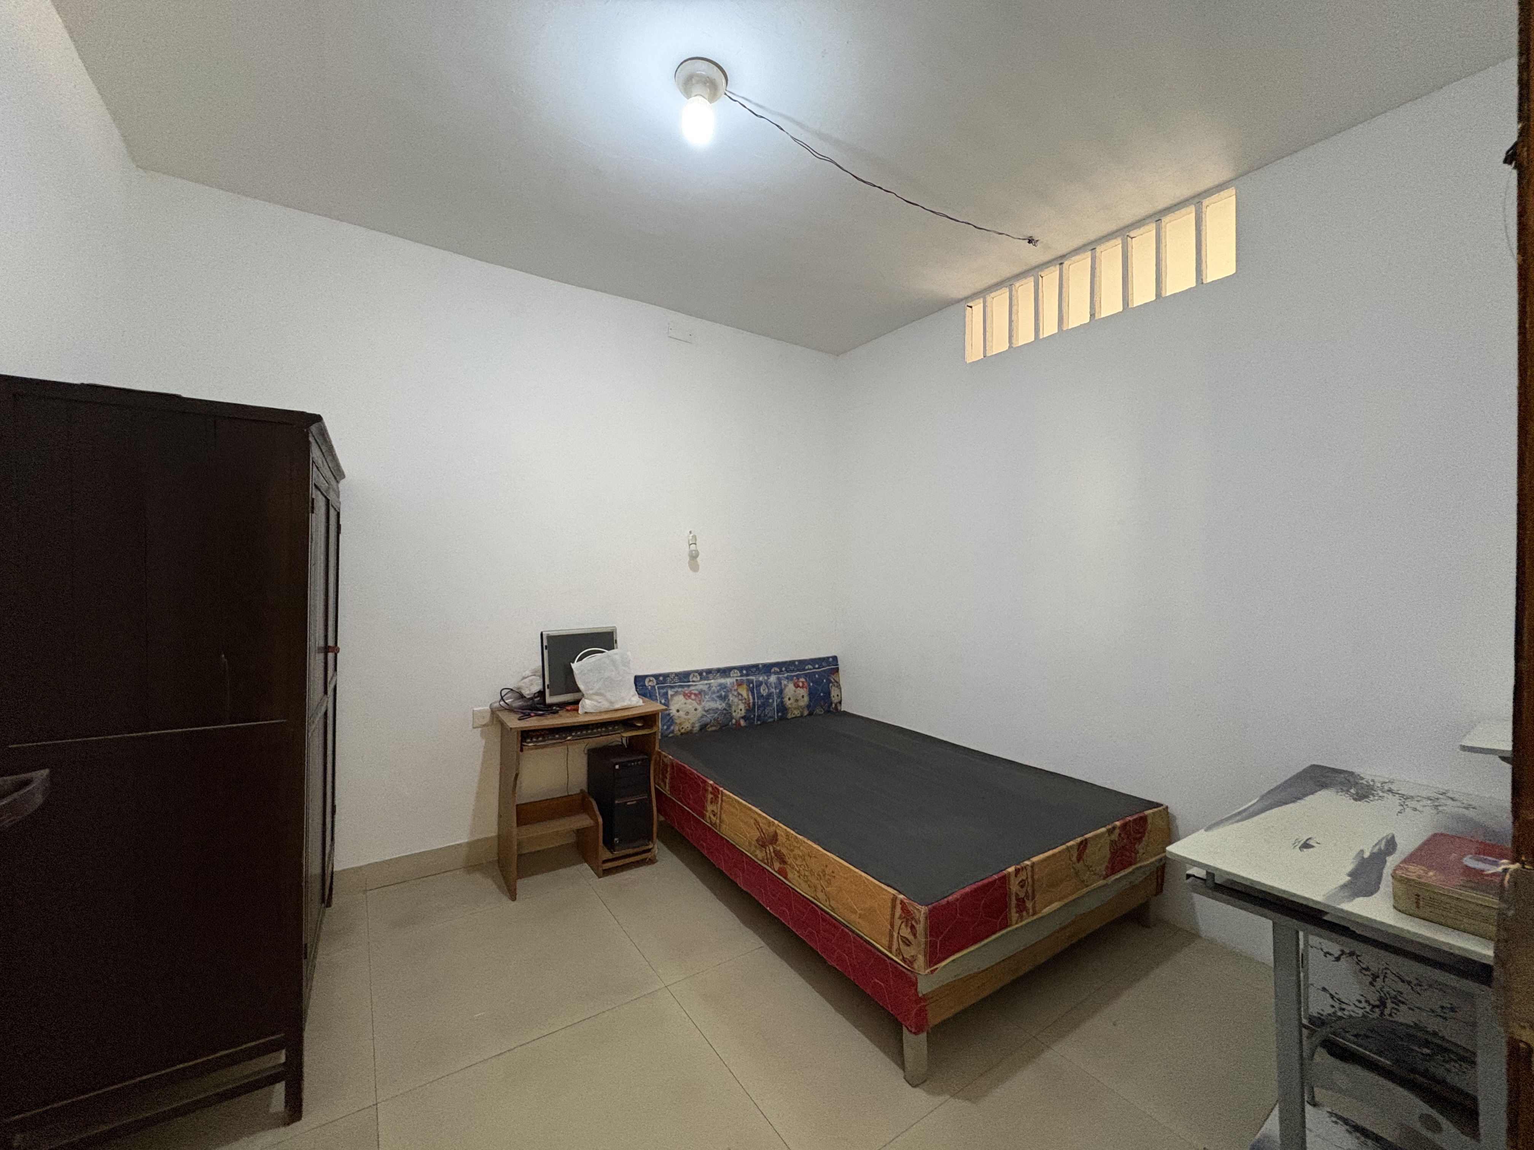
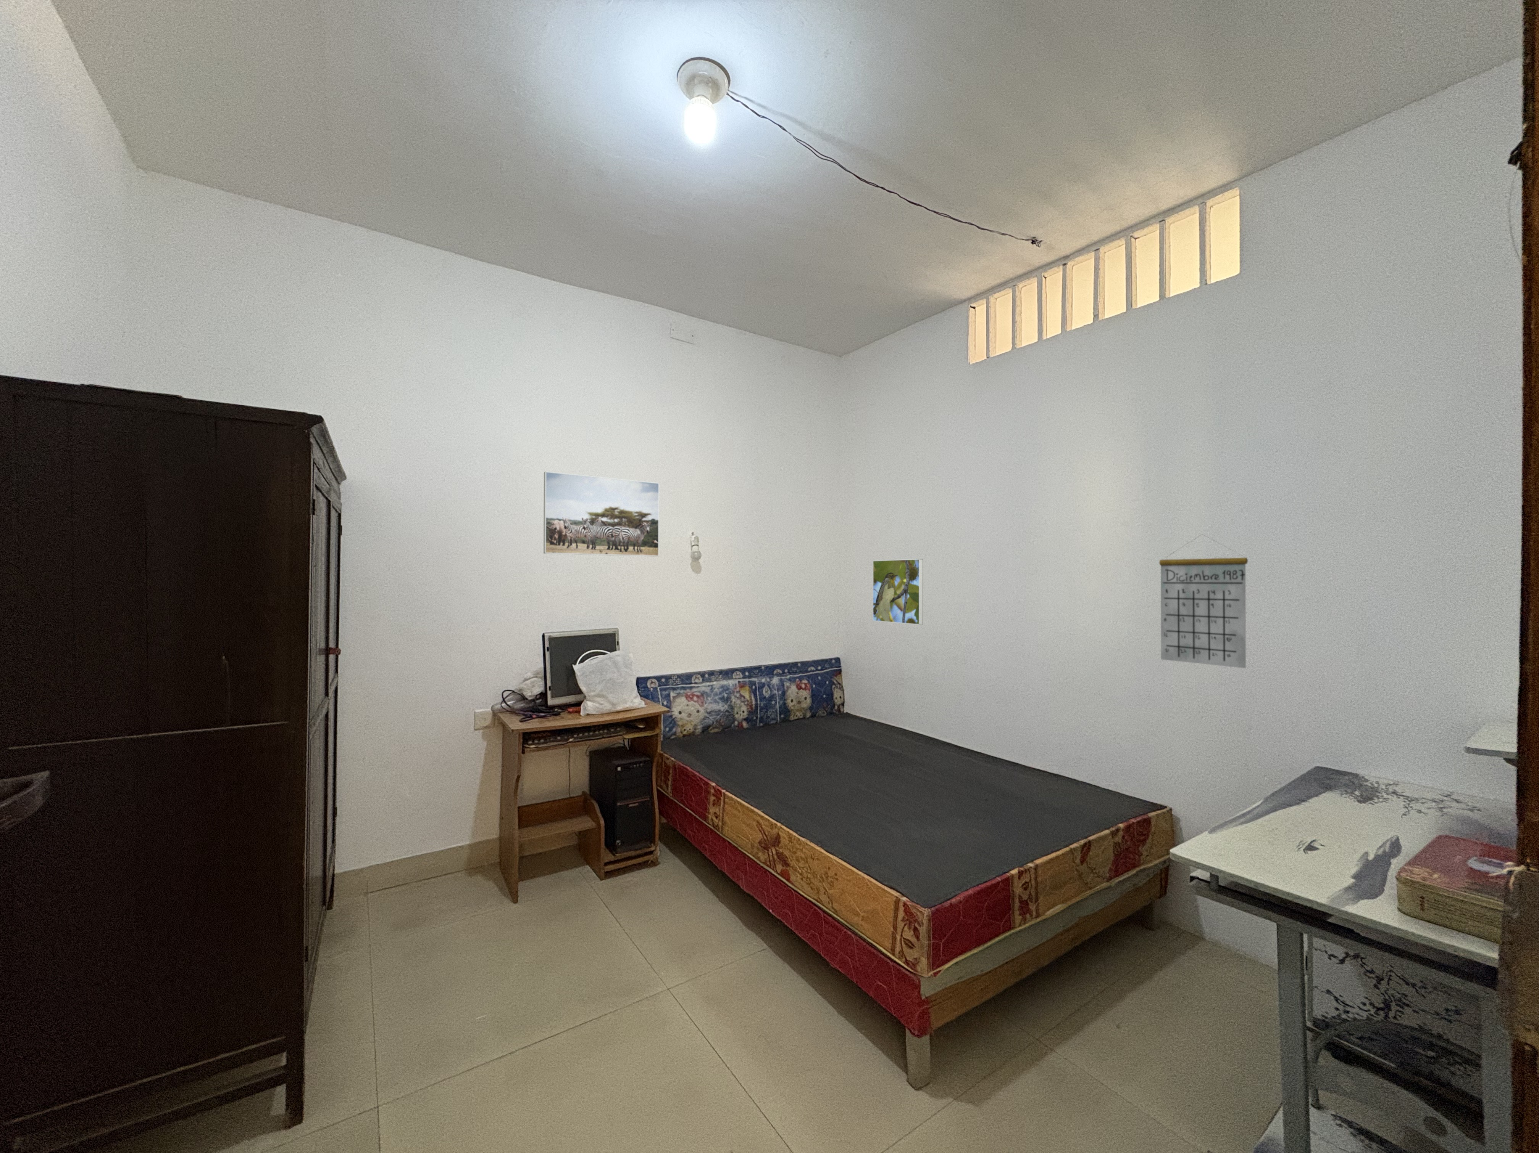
+ calendar (1201, 598)
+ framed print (897, 591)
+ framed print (605, 516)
